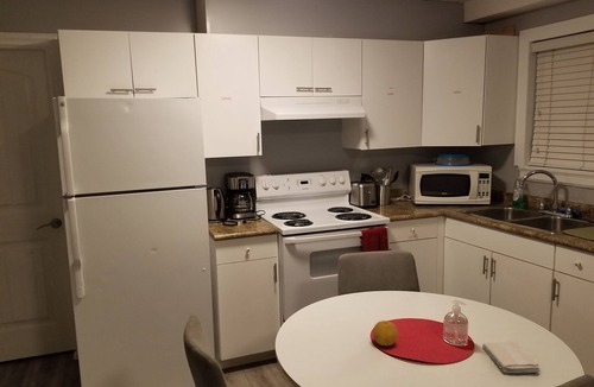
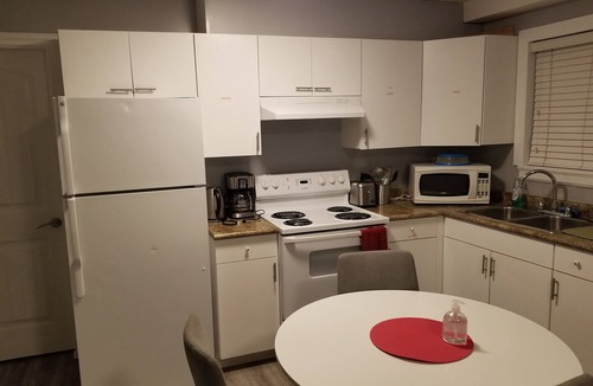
- fruit (385, 332)
- washcloth (510, 355)
